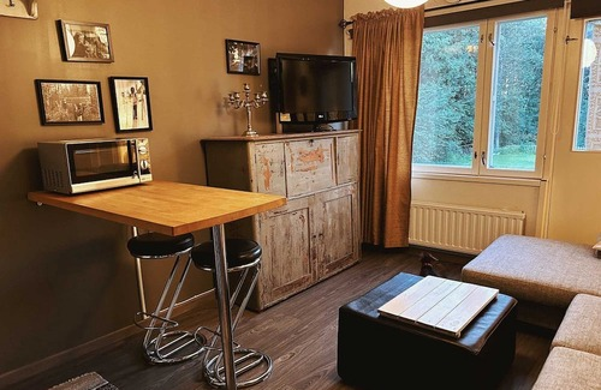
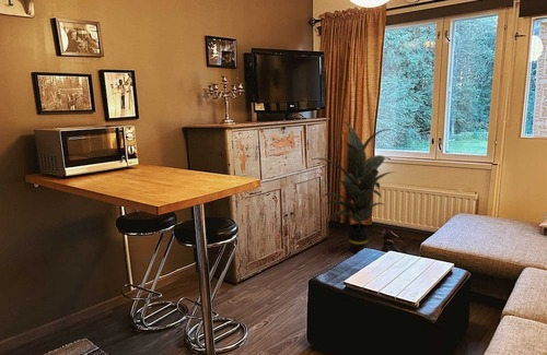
+ indoor plant (356, 187)
